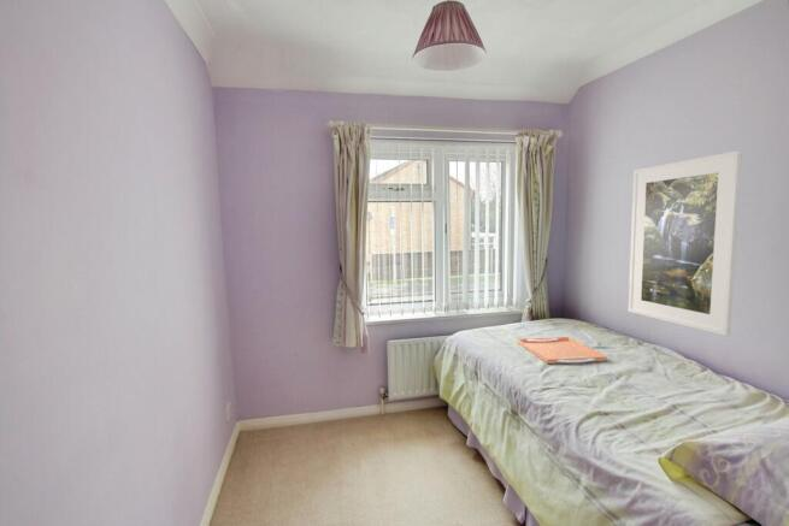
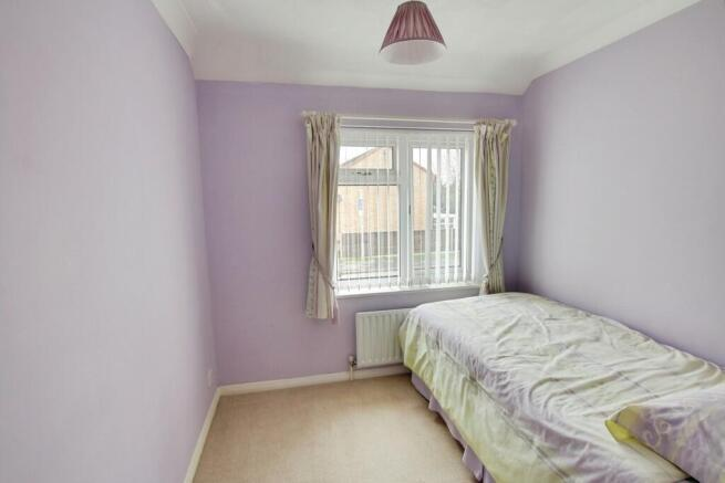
- serving tray (558, 348)
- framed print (676, 243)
